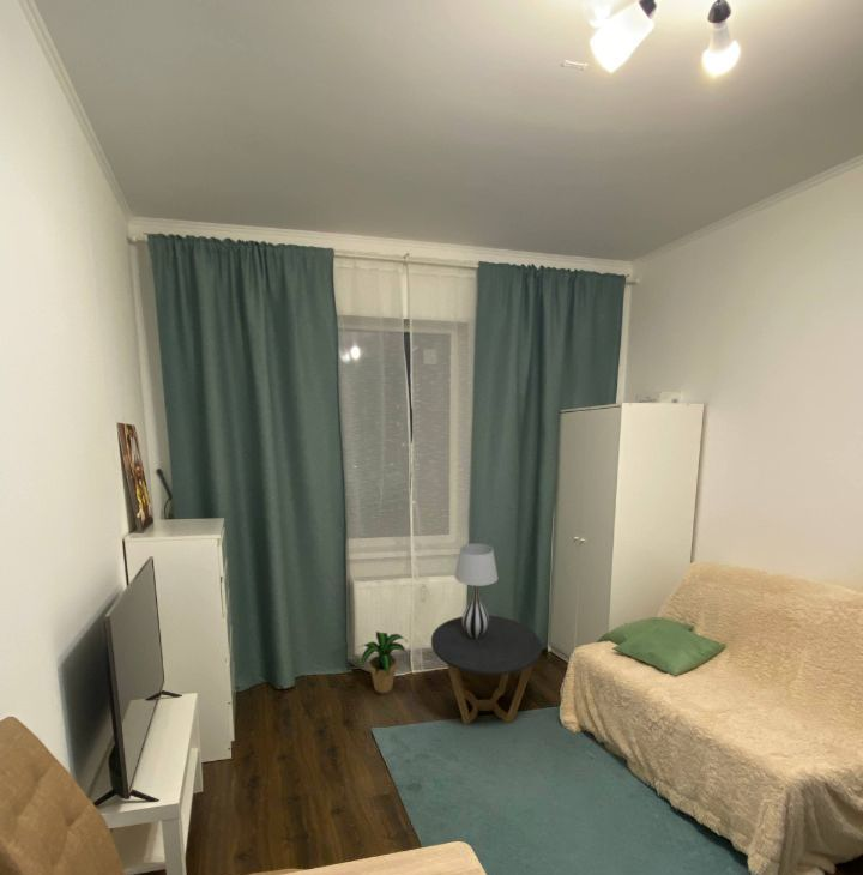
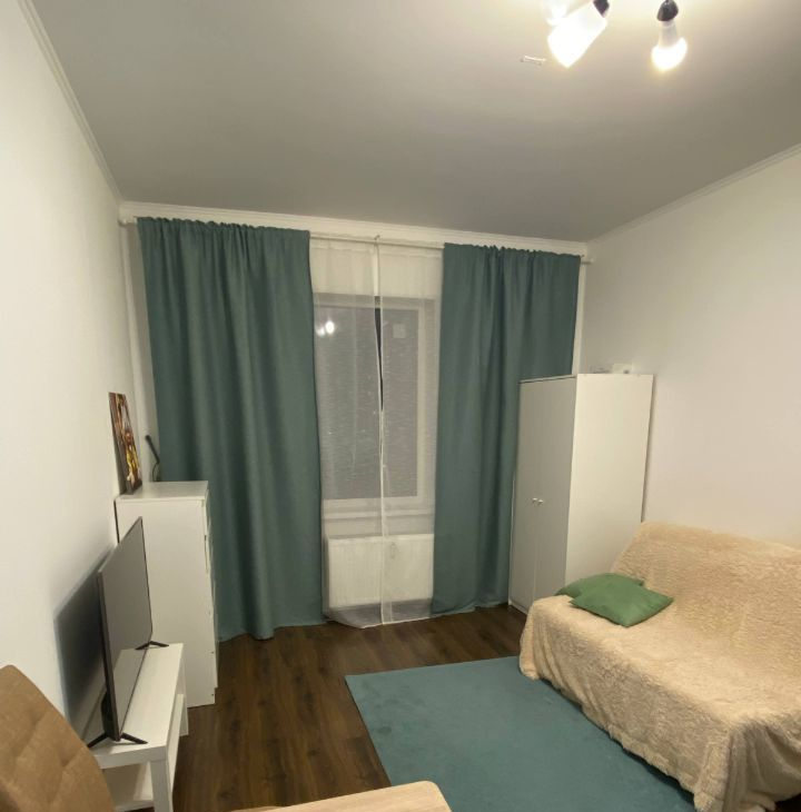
- side table (484, 674)
- potted plant (382, 663)
- table lamp (476, 592)
